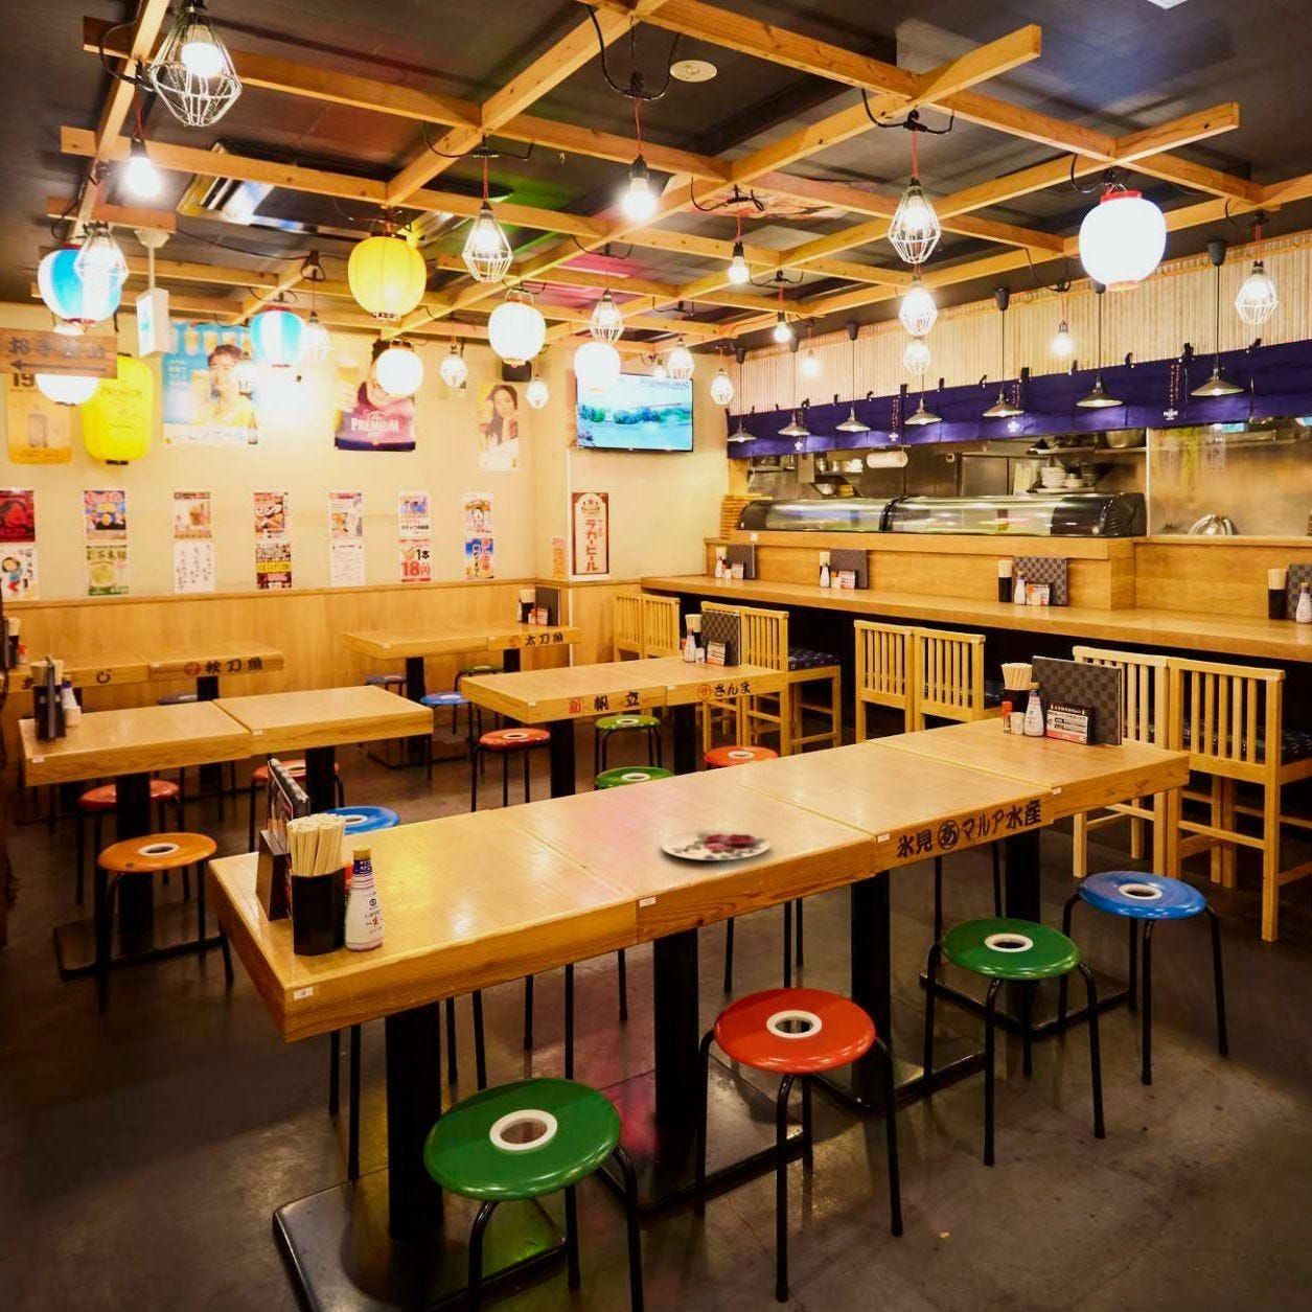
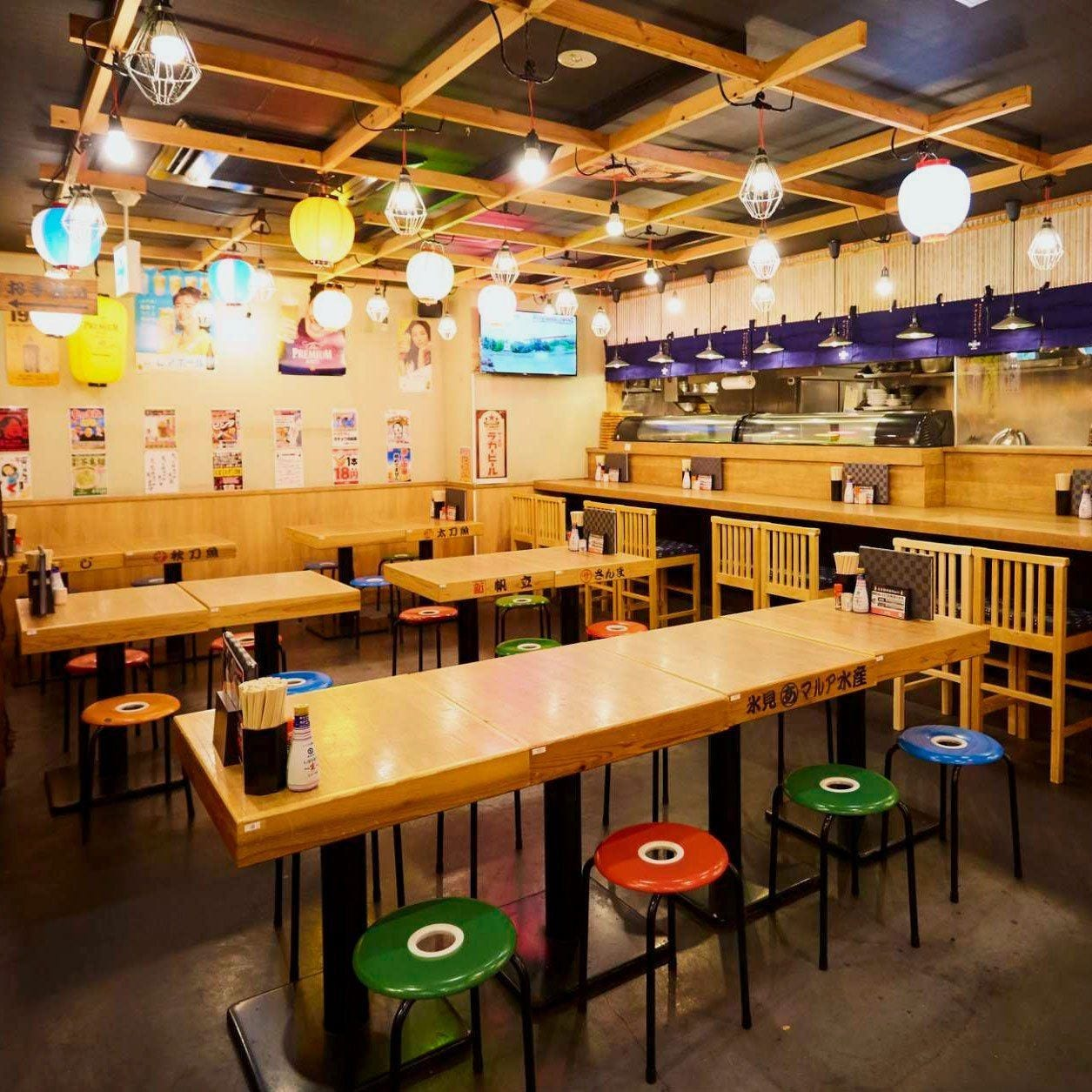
- plate (715, 843)
